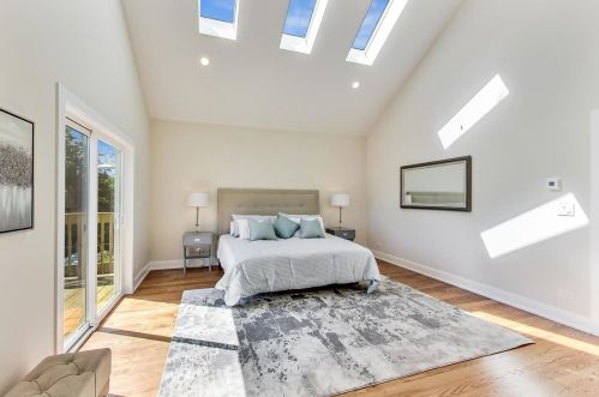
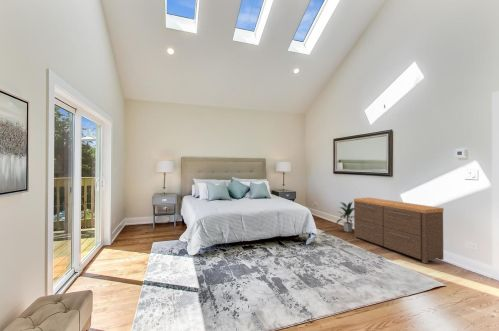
+ dresser (391, 224)
+ indoor plant (346, 215)
